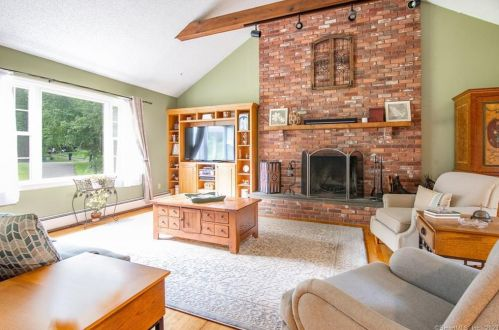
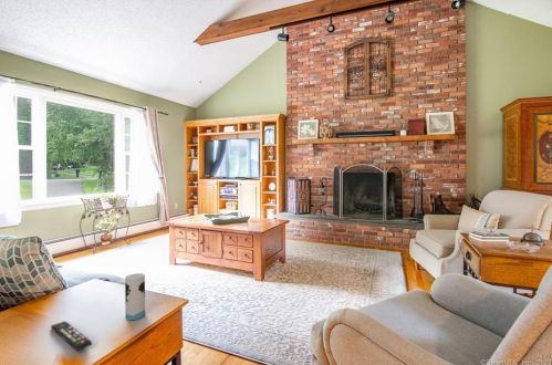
+ remote control (70, 334)
+ cup (135, 295)
